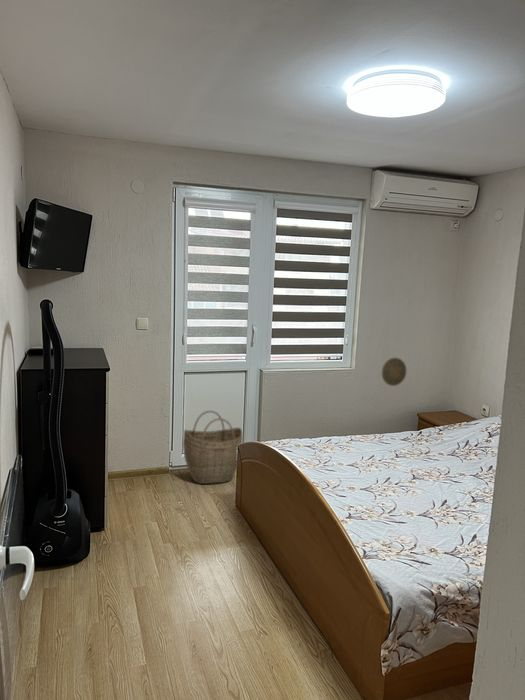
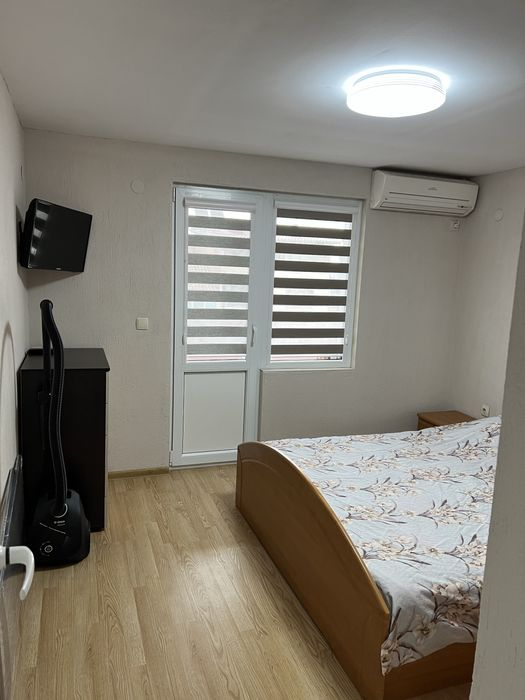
- woven basket (212, 446)
- decorative plate (394, 371)
